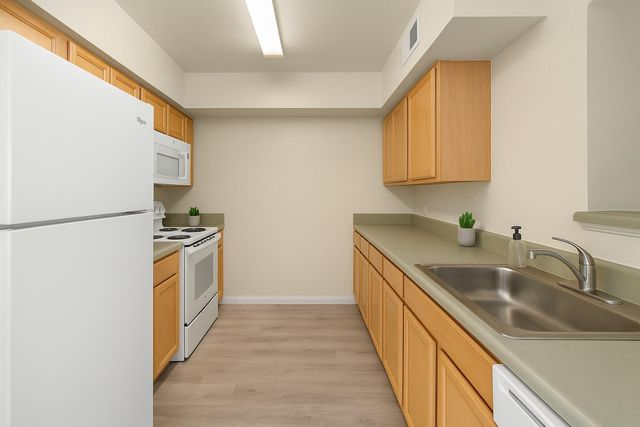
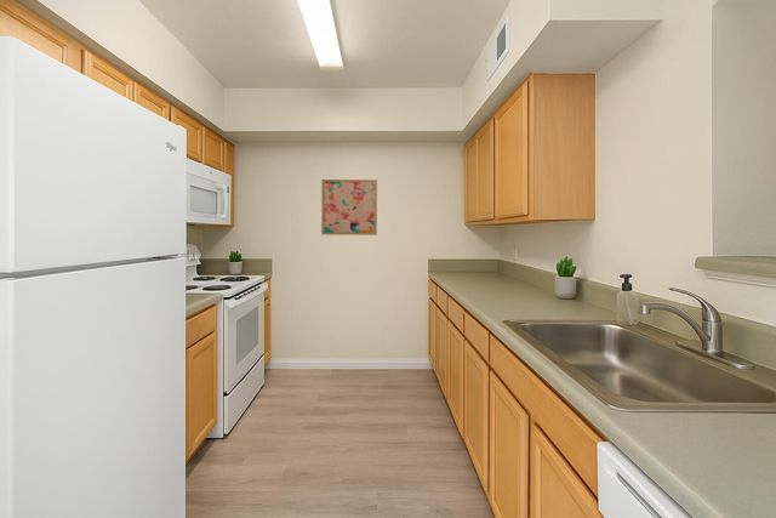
+ wall art (349, 206)
